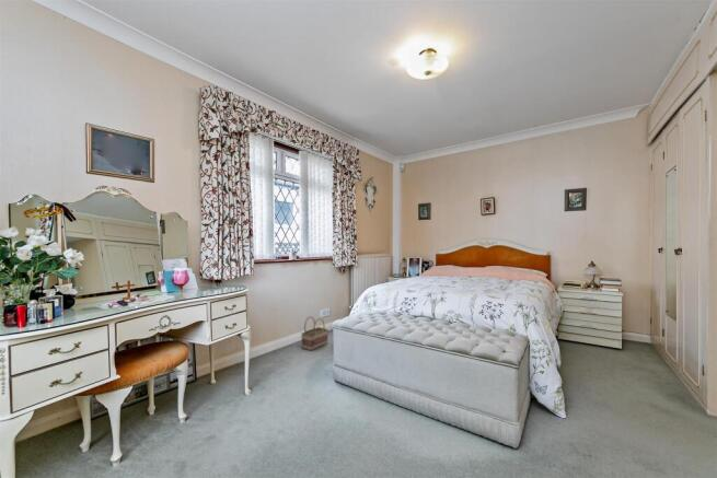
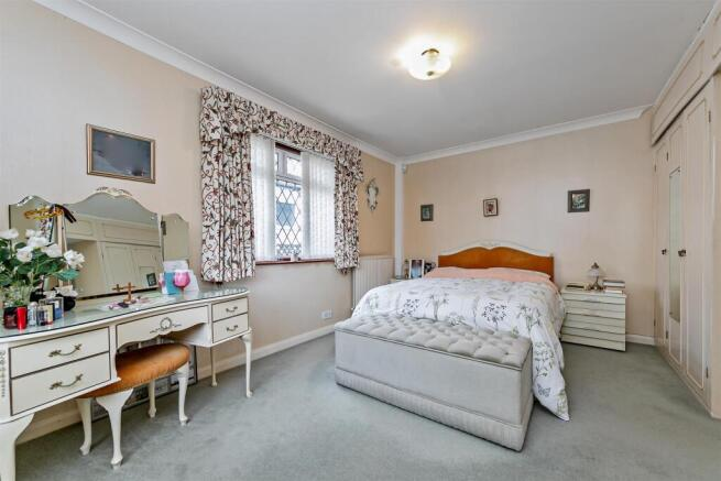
- basket (314, 331)
